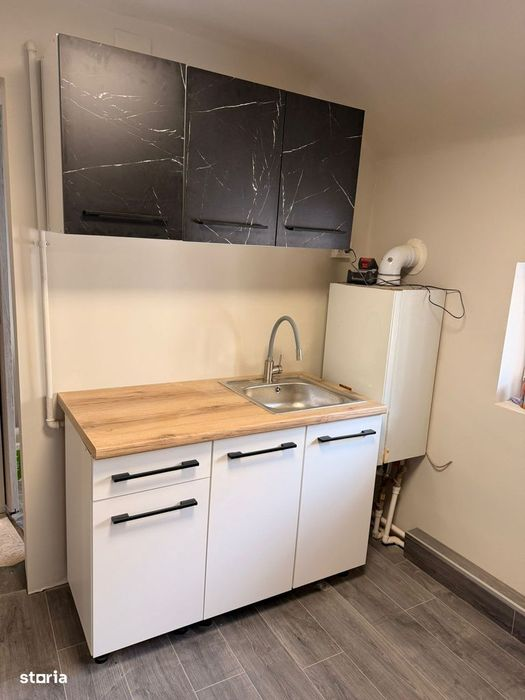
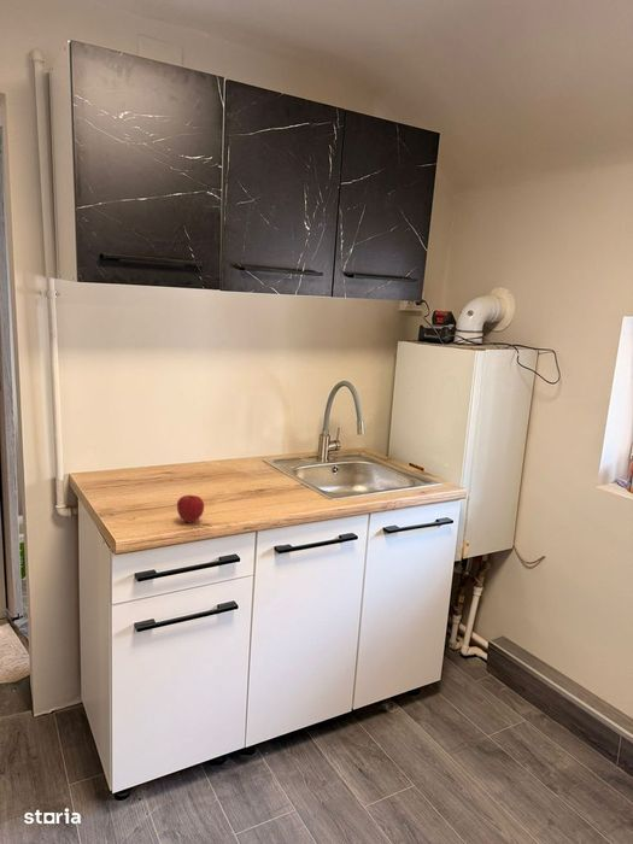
+ apple (189, 508)
